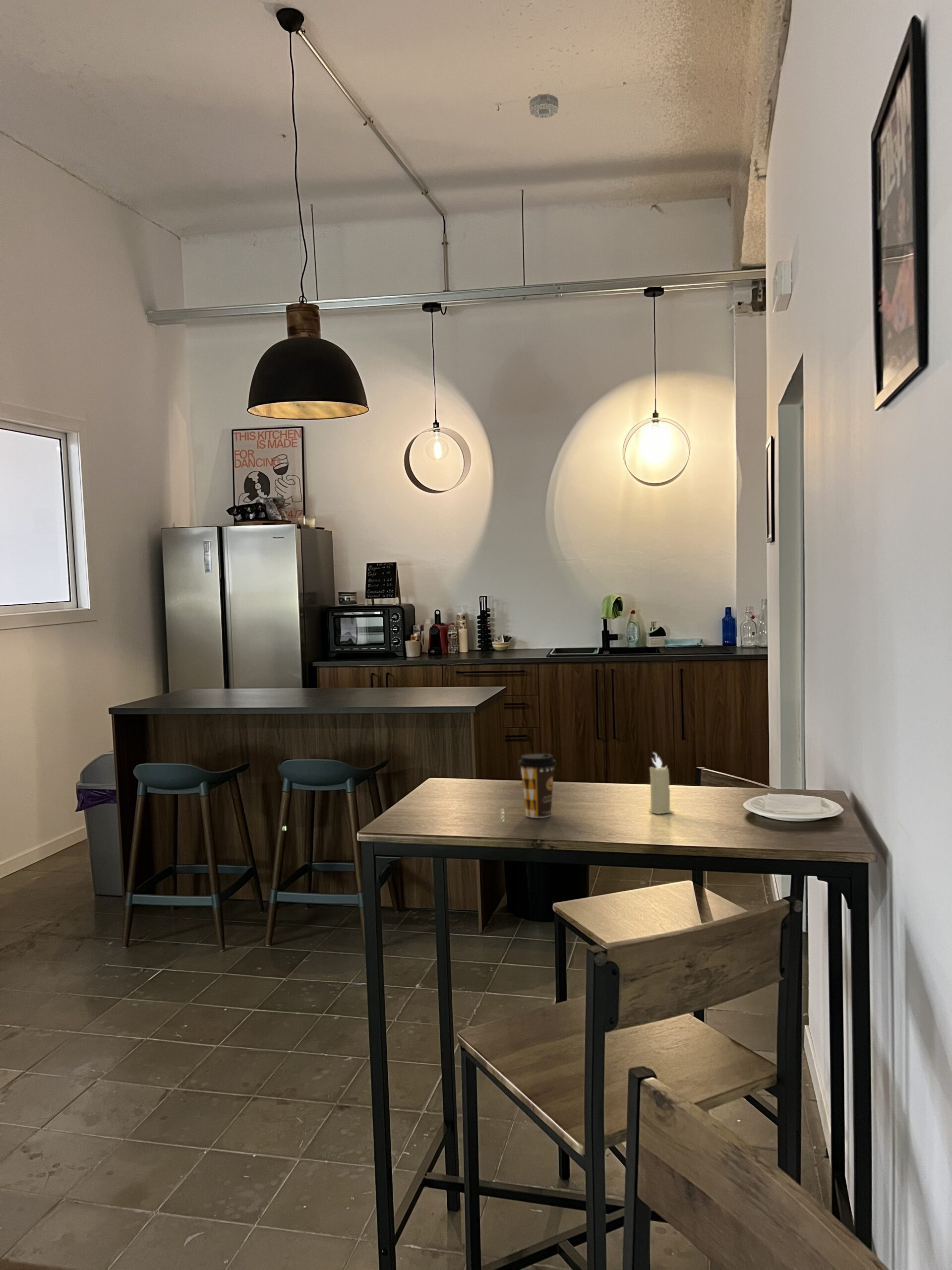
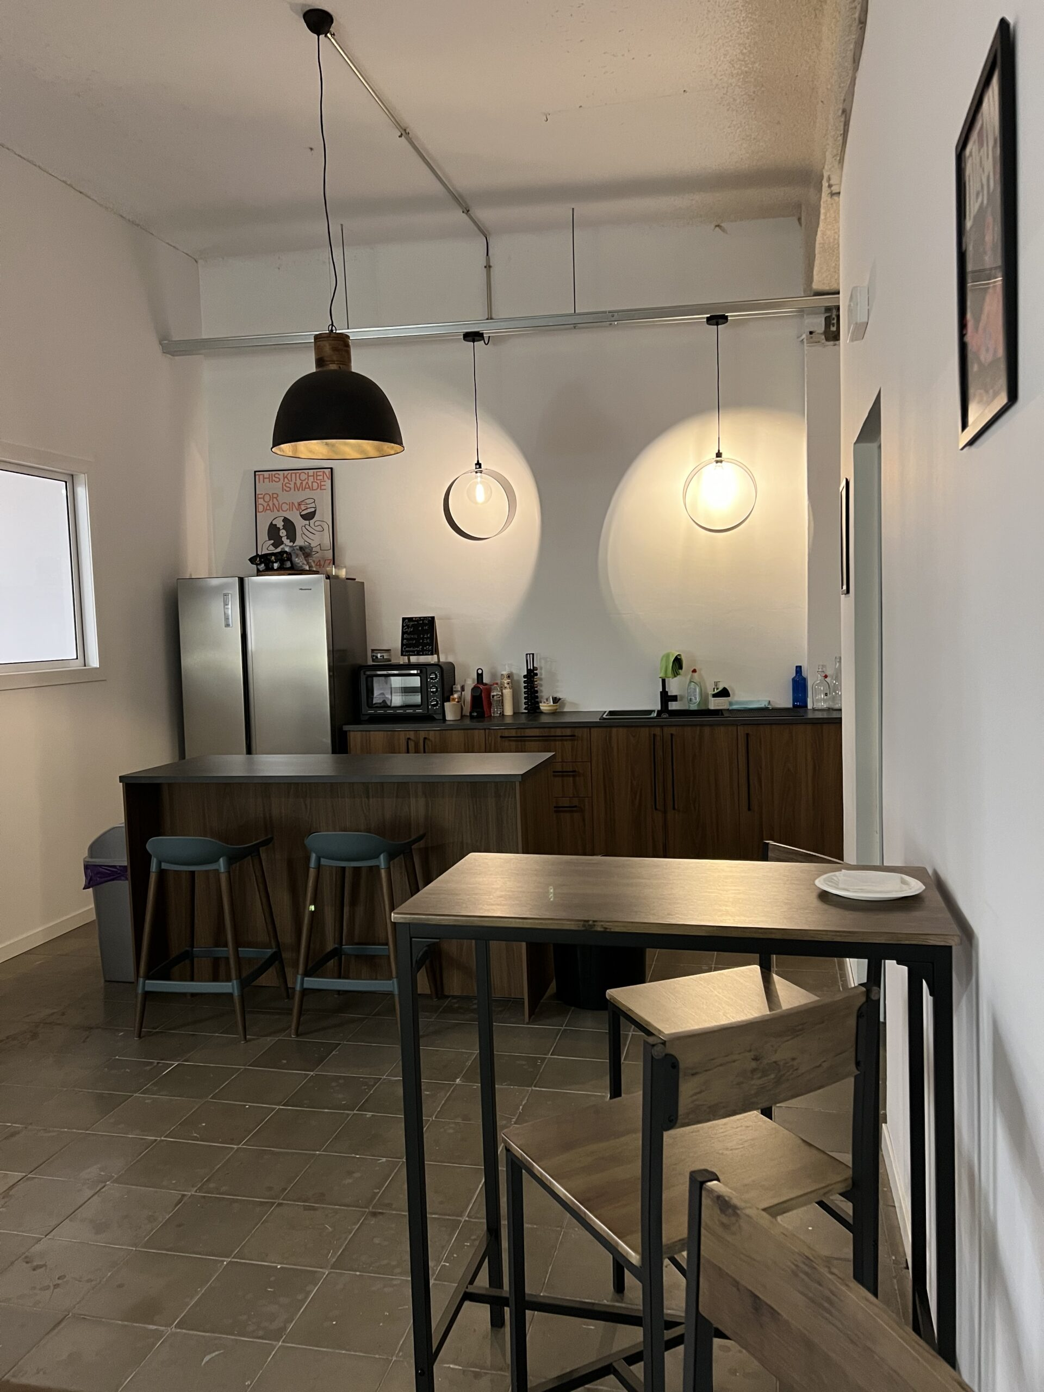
- candle (659, 782)
- smoke detector (543, 105)
- coffee cup (537, 785)
